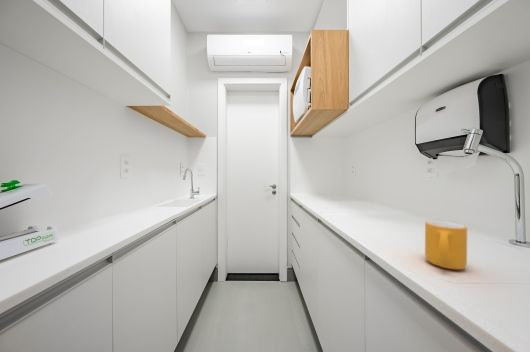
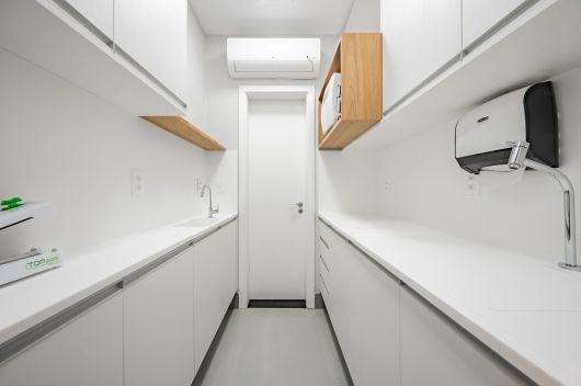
- mug (444, 246)
